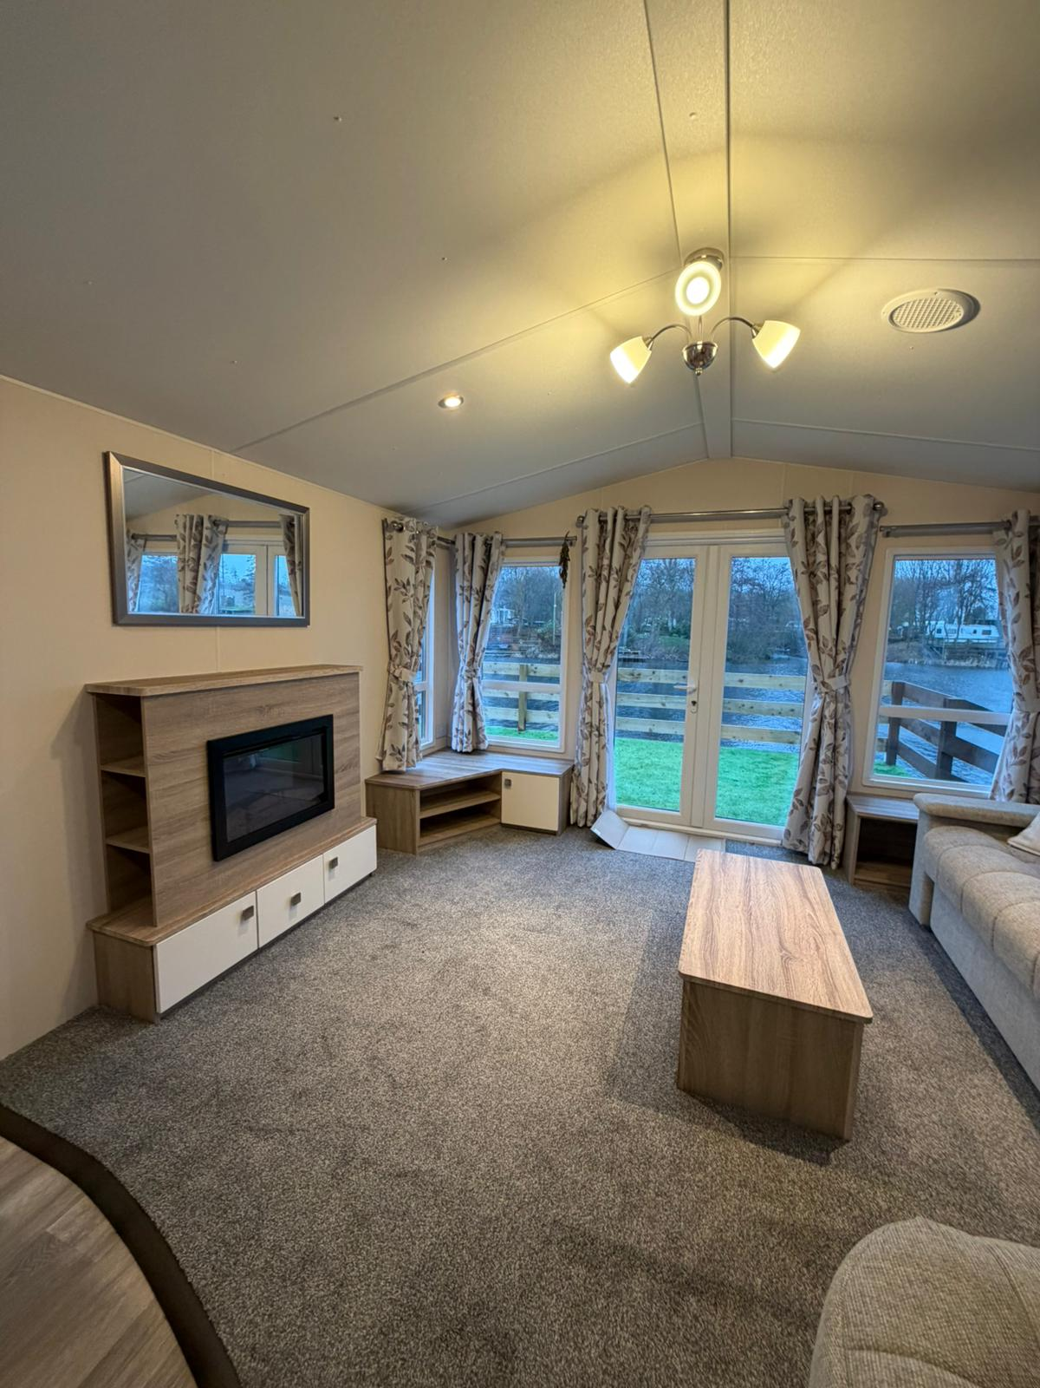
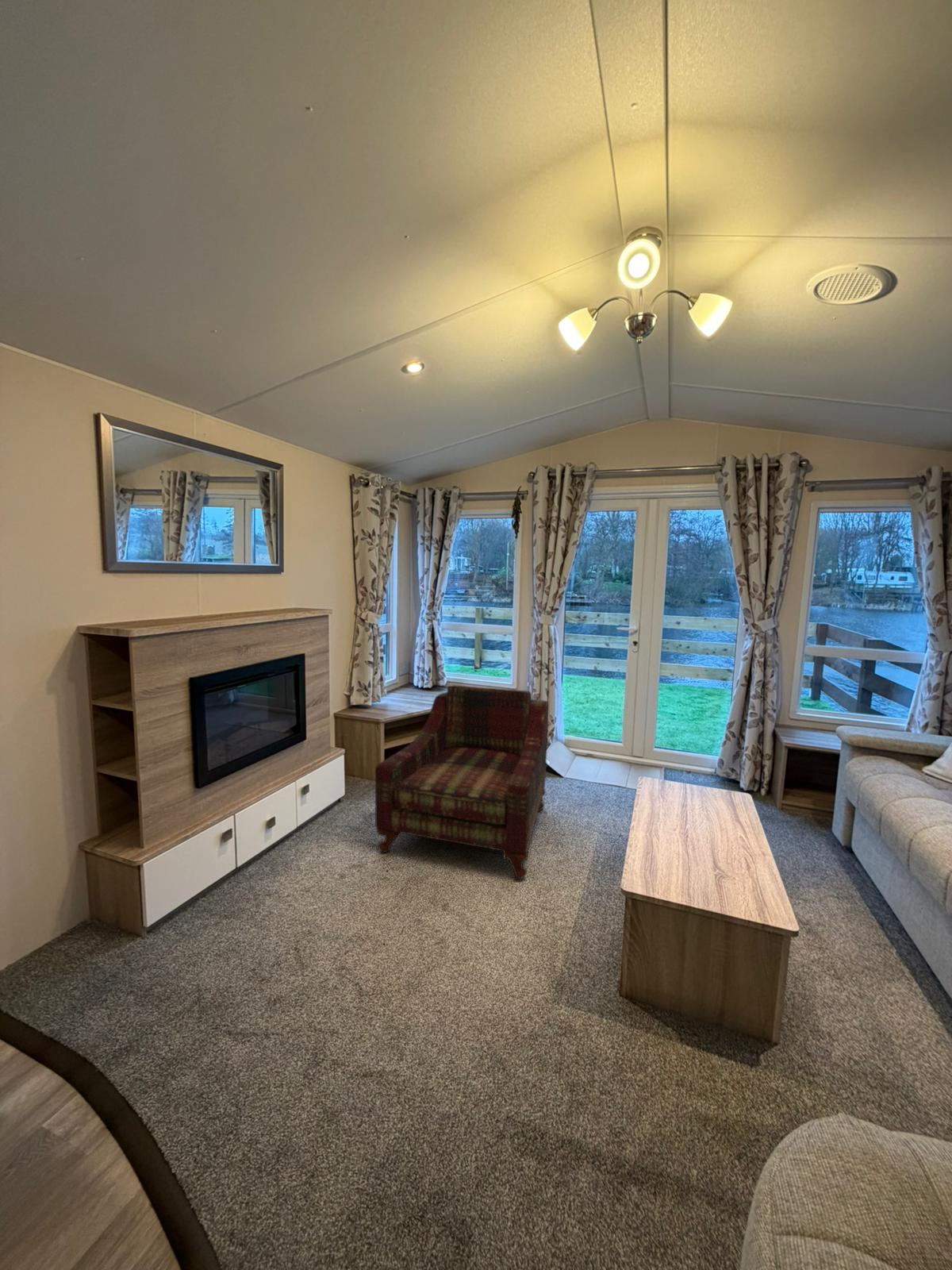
+ armchair (473, 763)
